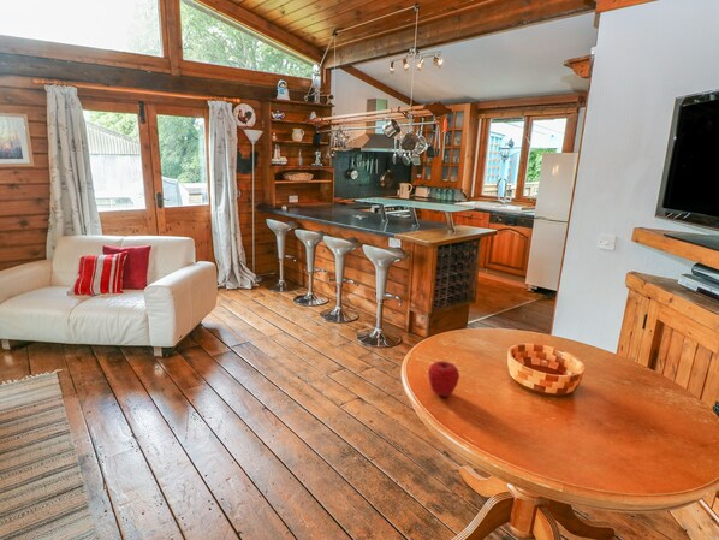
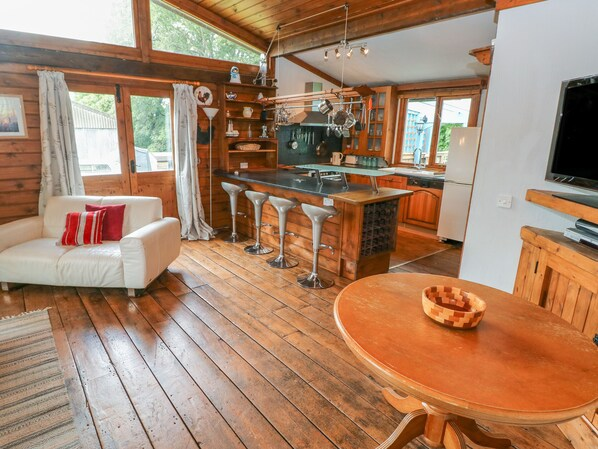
- apple (442, 378)
